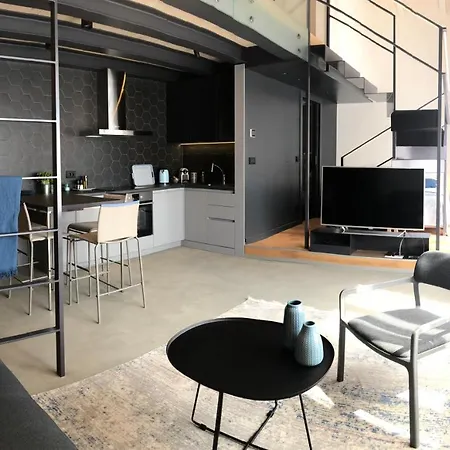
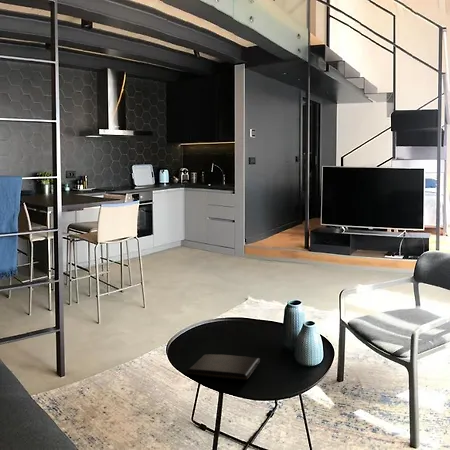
+ book (224, 365)
